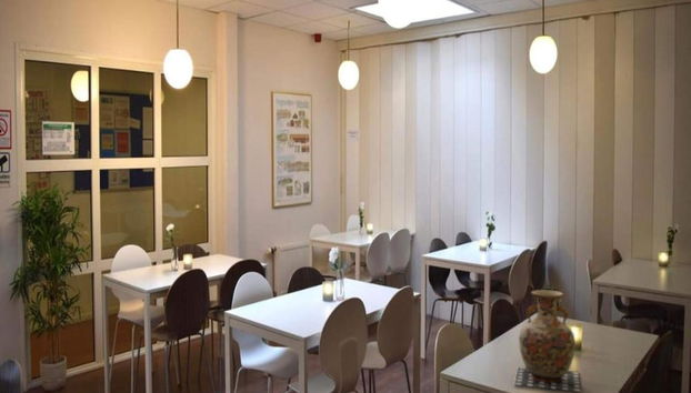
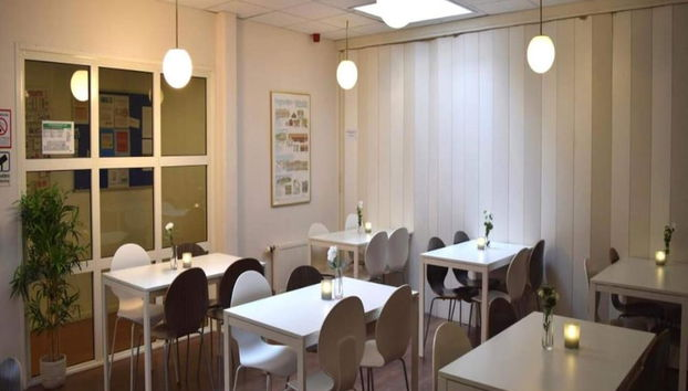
- vase (547, 335)
